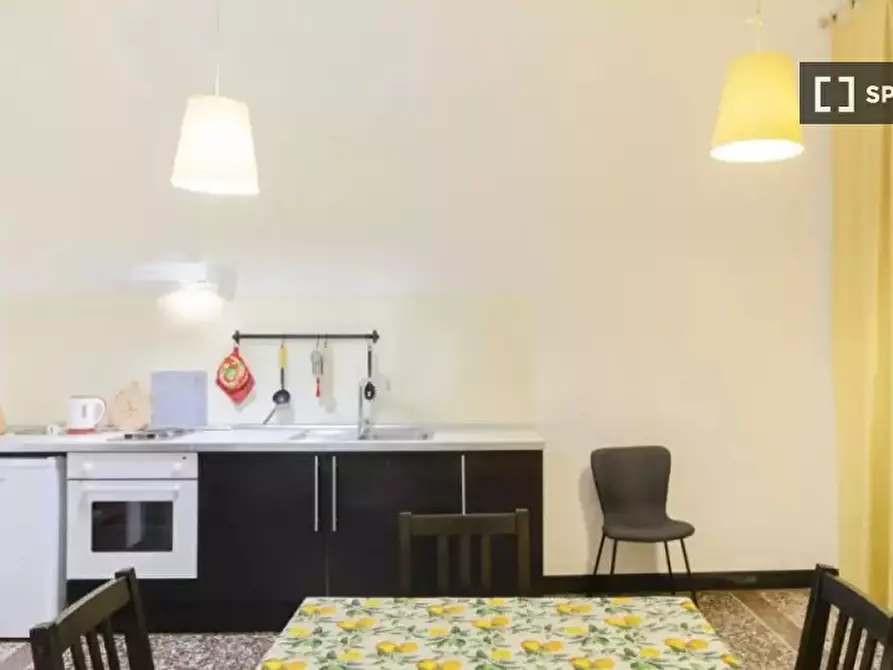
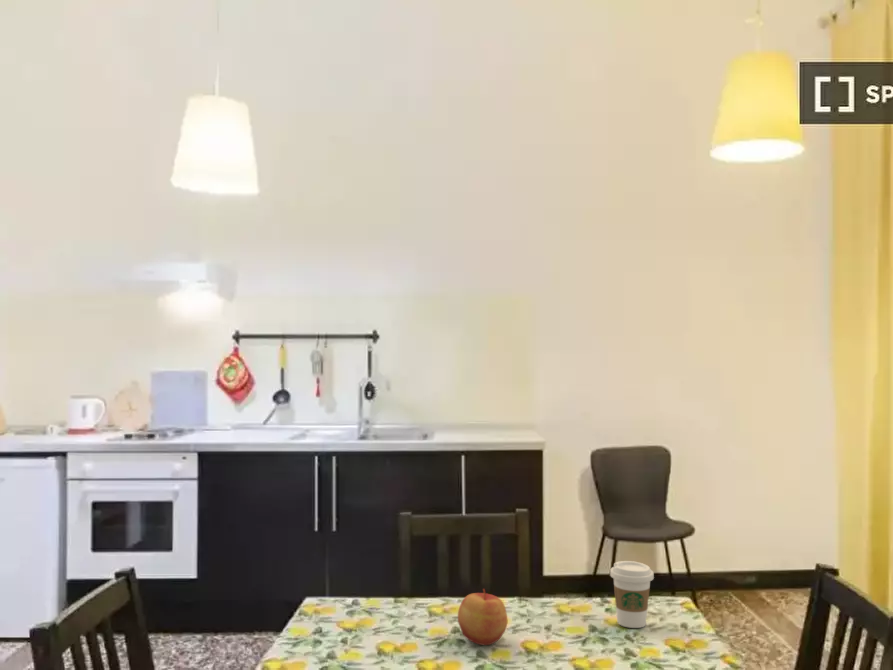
+ apple (481, 615)
+ coffee cup (631, 594)
